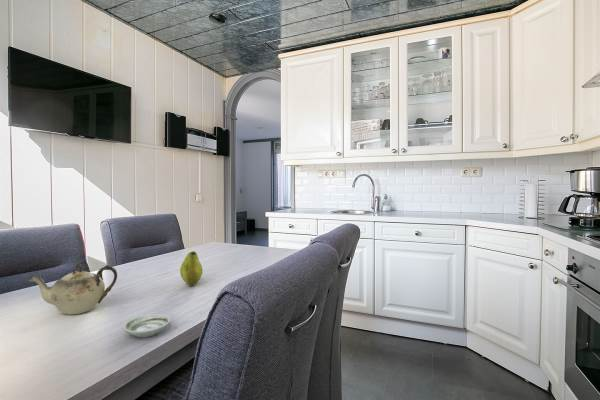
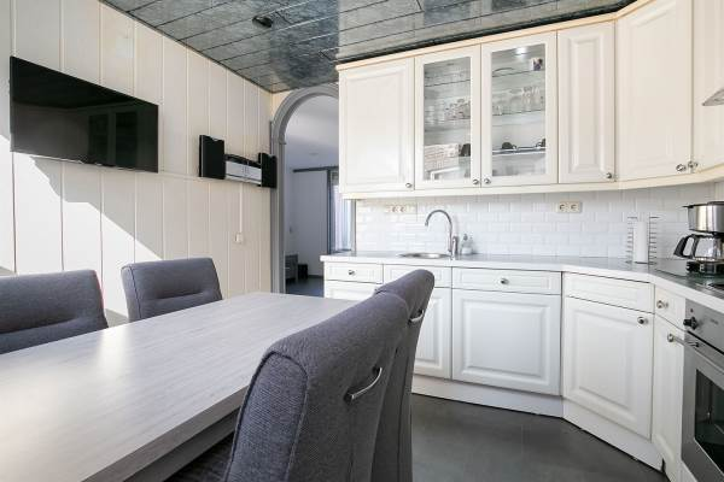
- teapot (74, 287)
- saucer (147, 327)
- fruit (191, 267)
